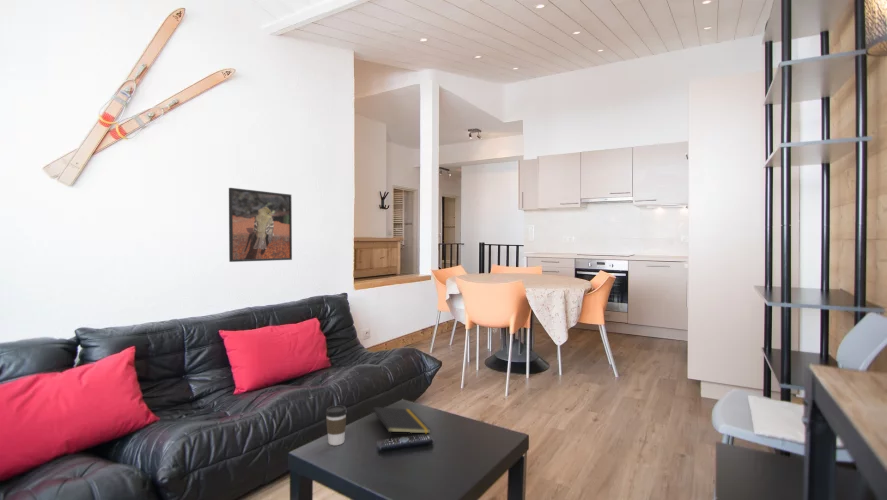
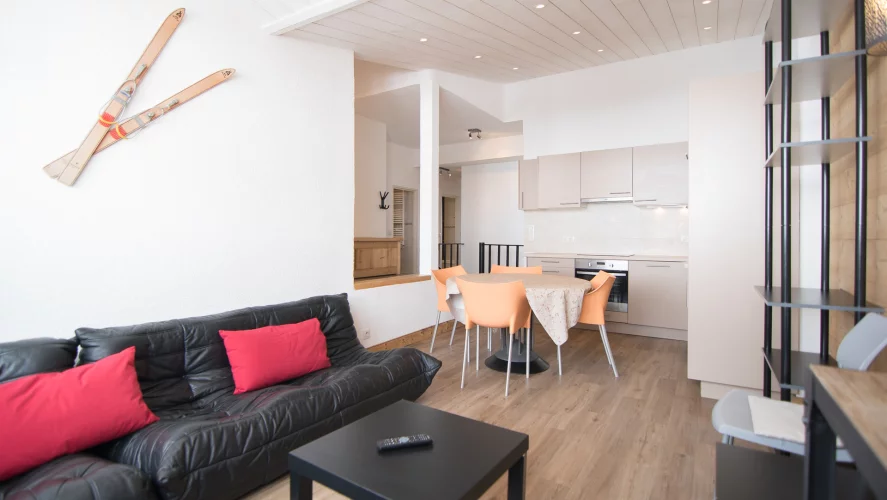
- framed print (262, 226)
- coffee cup (336, 425)
- notepad (400, 419)
